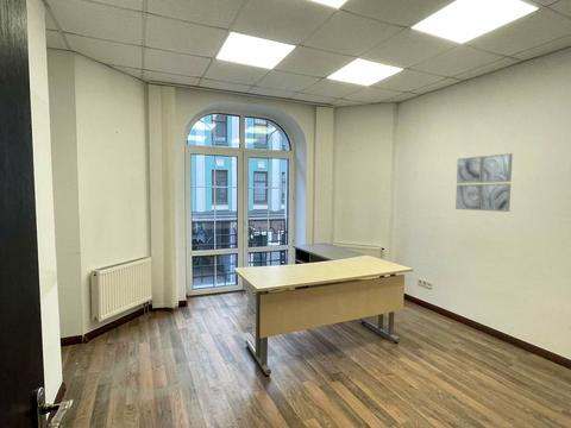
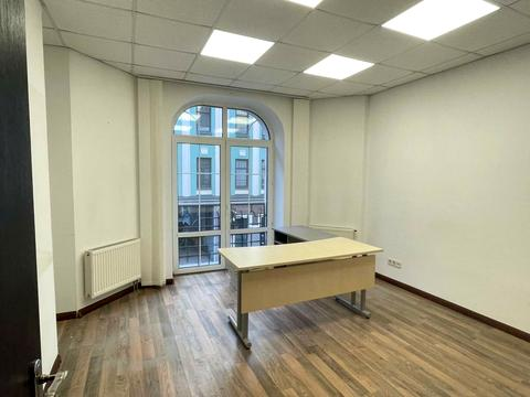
- wall art (481, 182)
